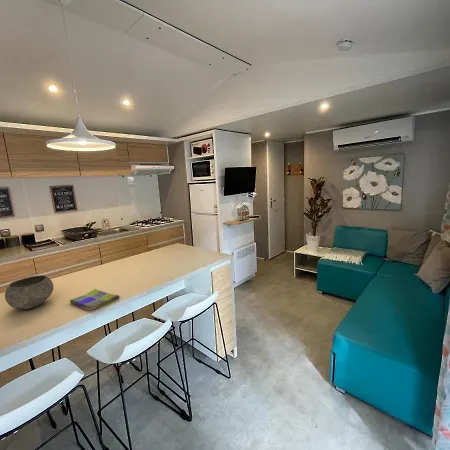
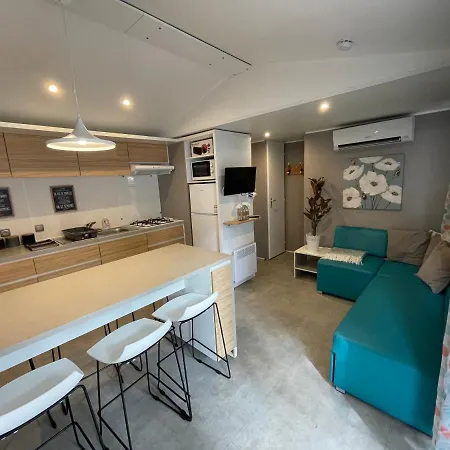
- bowl (30, 293)
- dish towel (95, 298)
